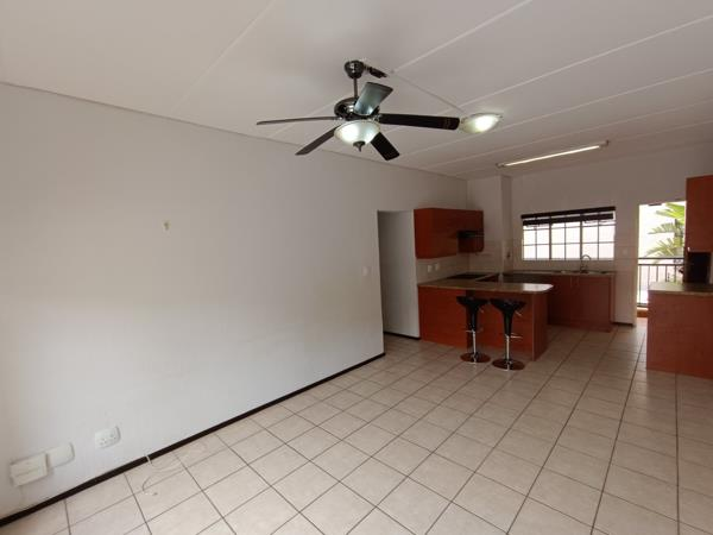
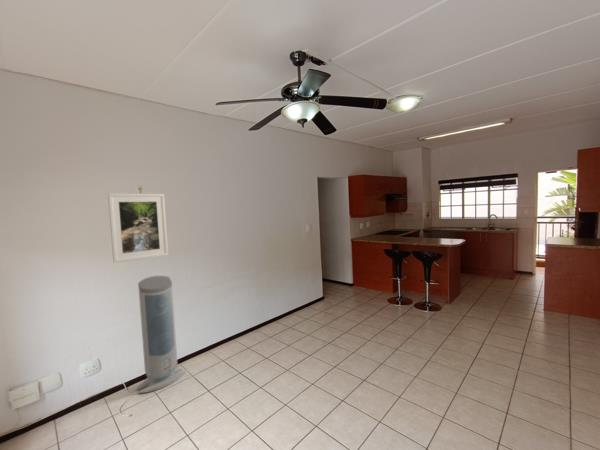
+ air purifier (158, 329)
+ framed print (140, 226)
